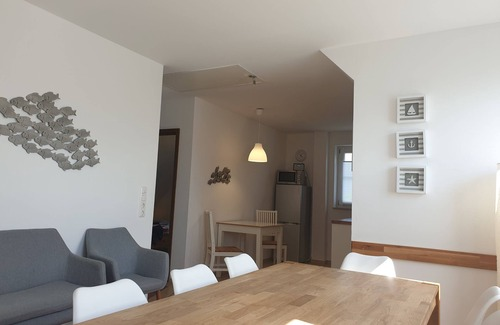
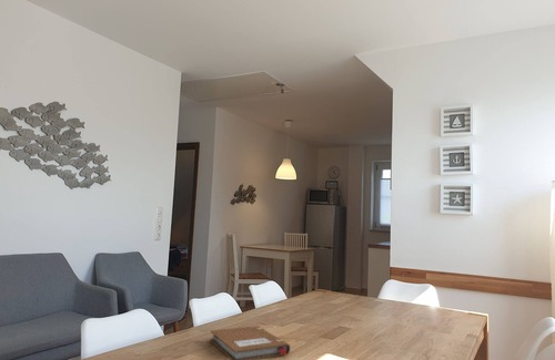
+ notebook (249, 342)
